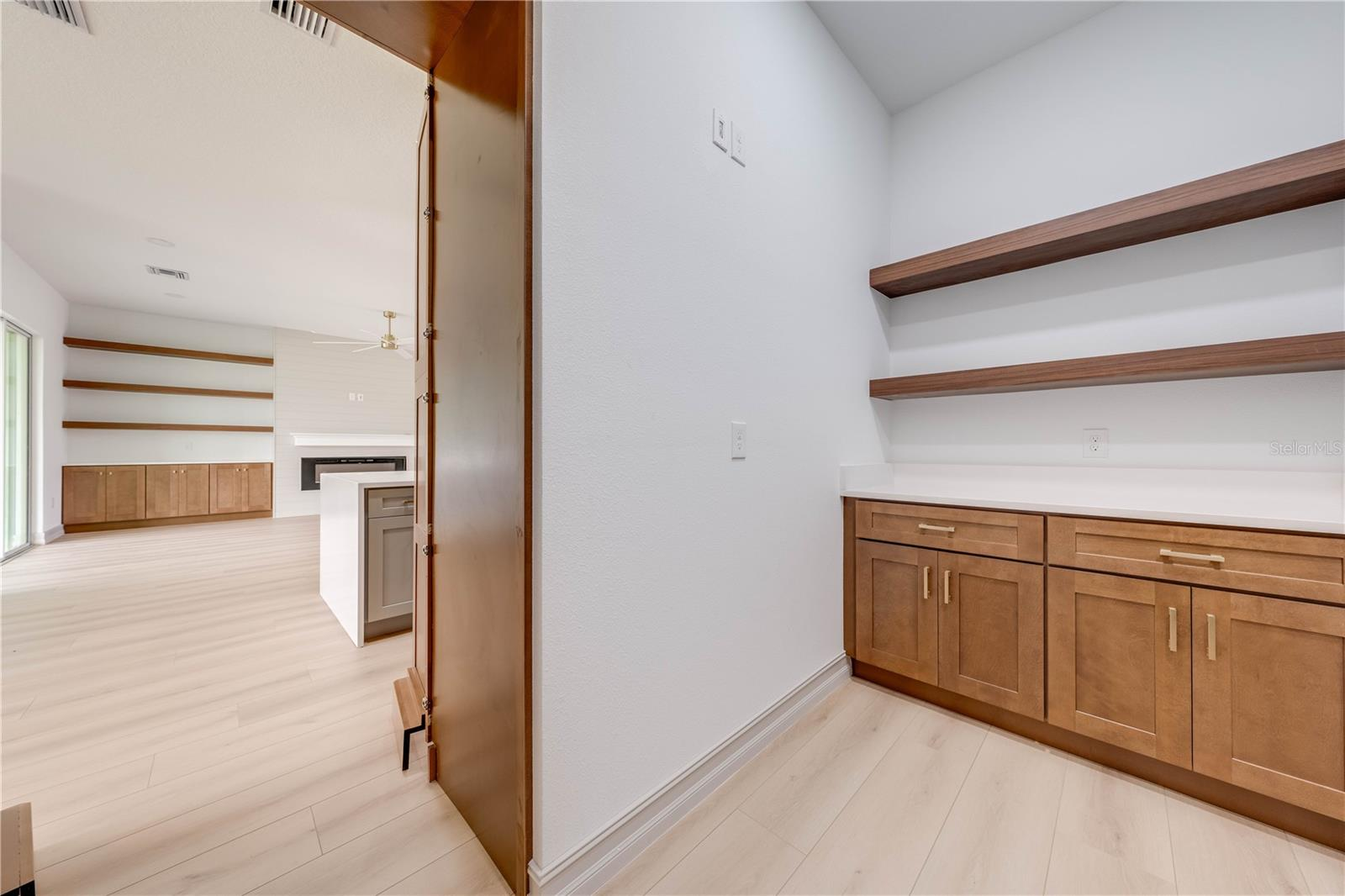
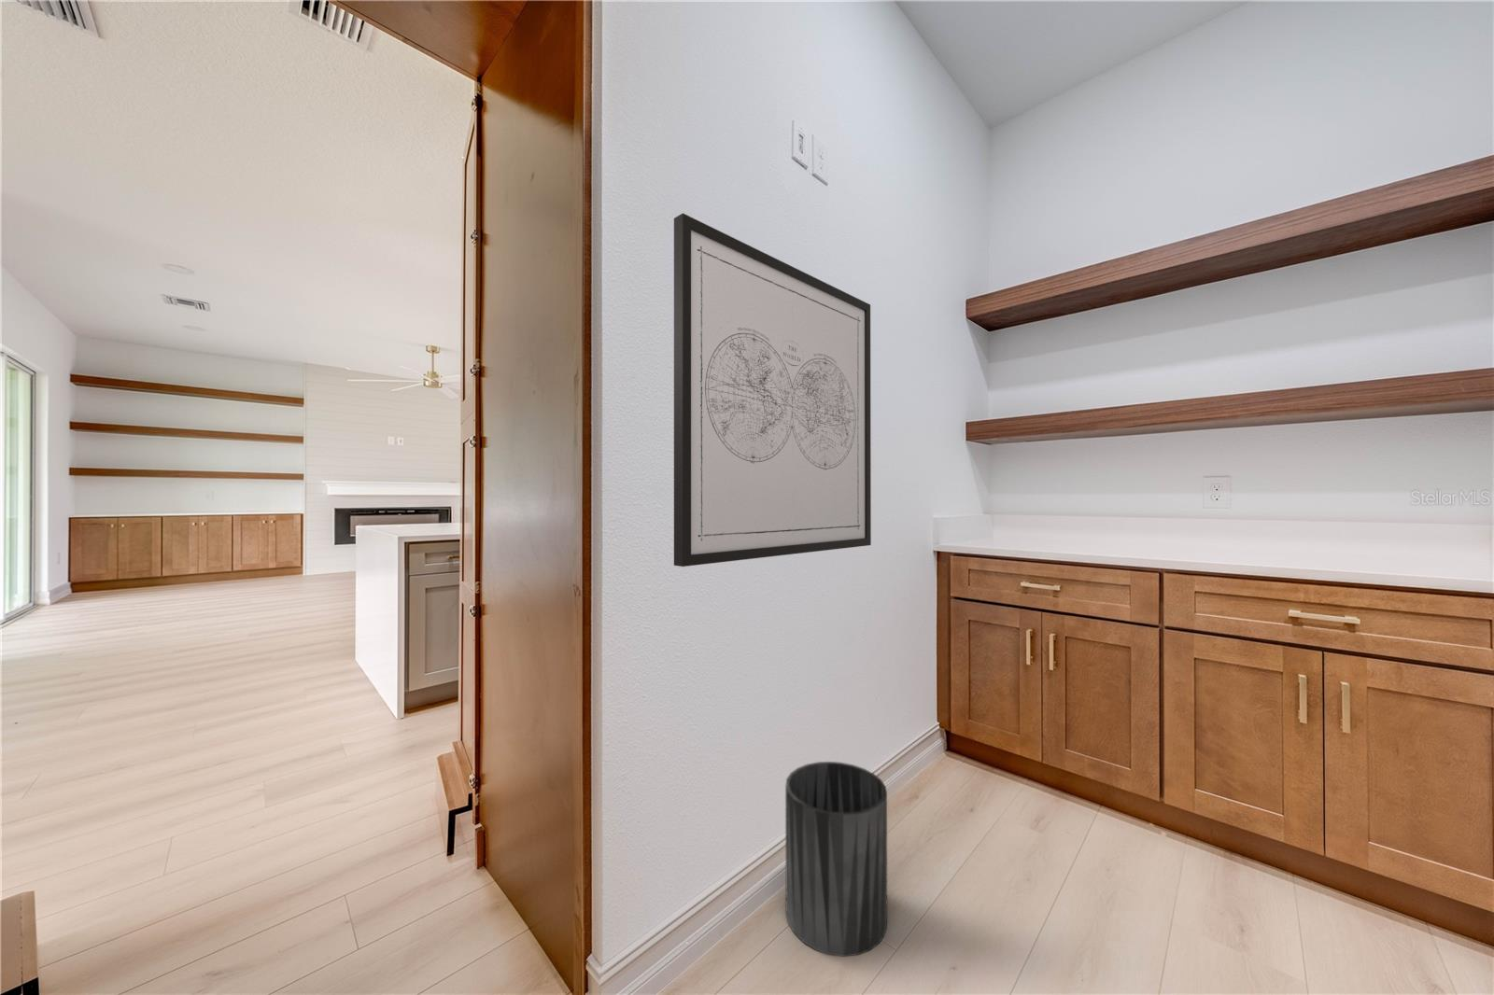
+ wall art (790, 411)
+ trash can (835, 850)
